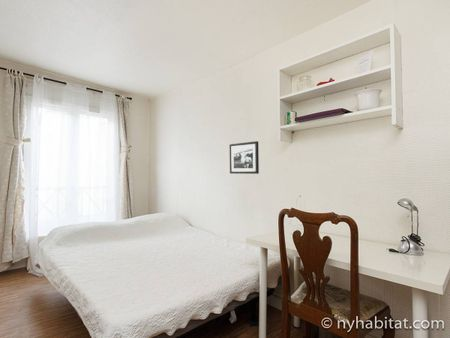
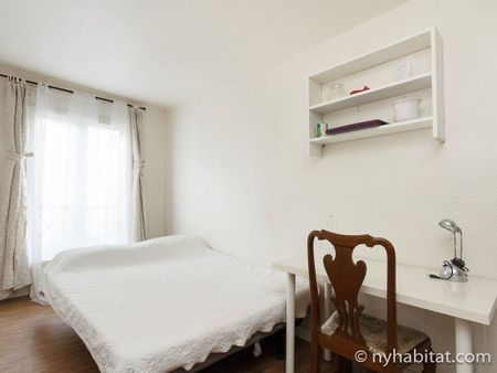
- picture frame (243, 158)
